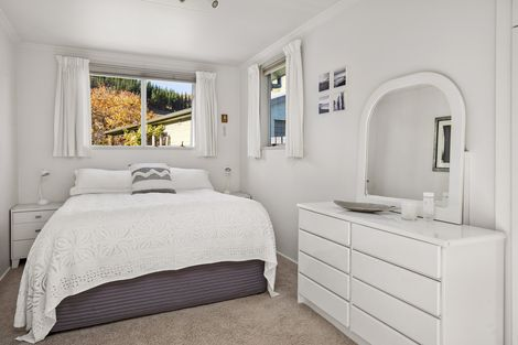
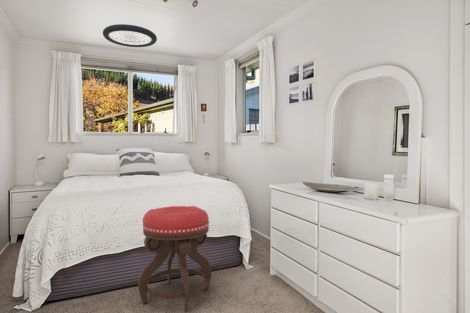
+ stool (176, 252)
+ ceiling light (130, 36)
